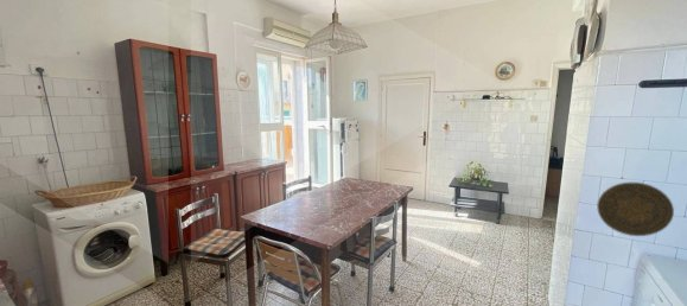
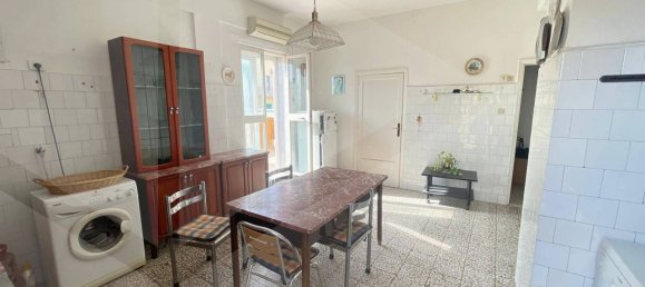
- decorative plate (634, 209)
